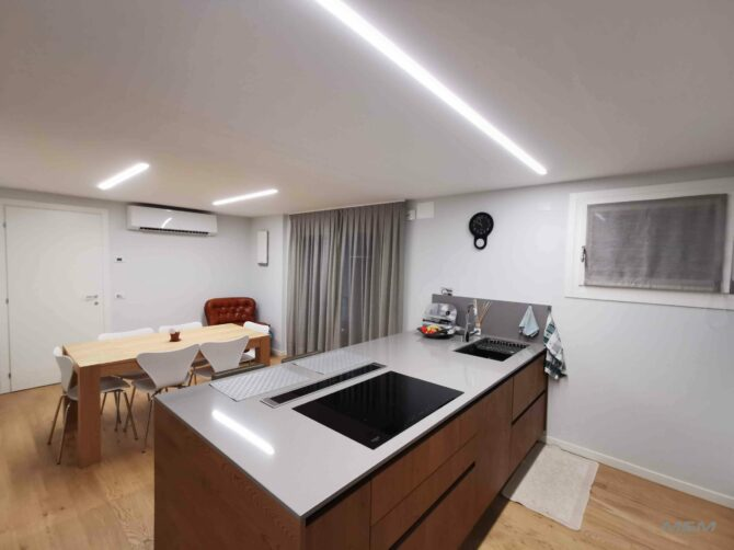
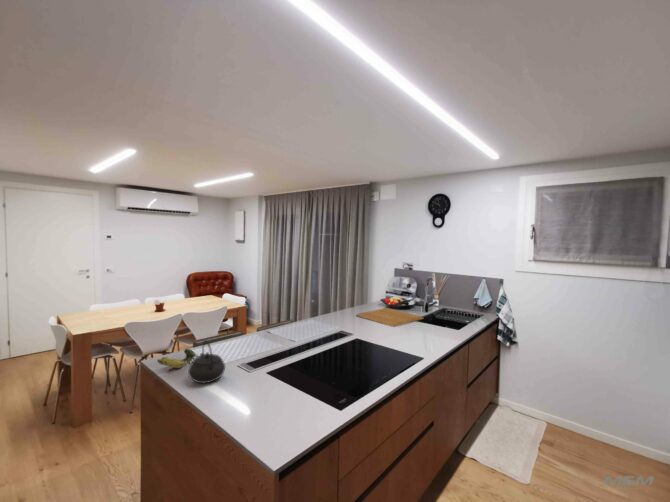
+ kettle (206, 359)
+ chopping board (389, 316)
+ banana (177, 359)
